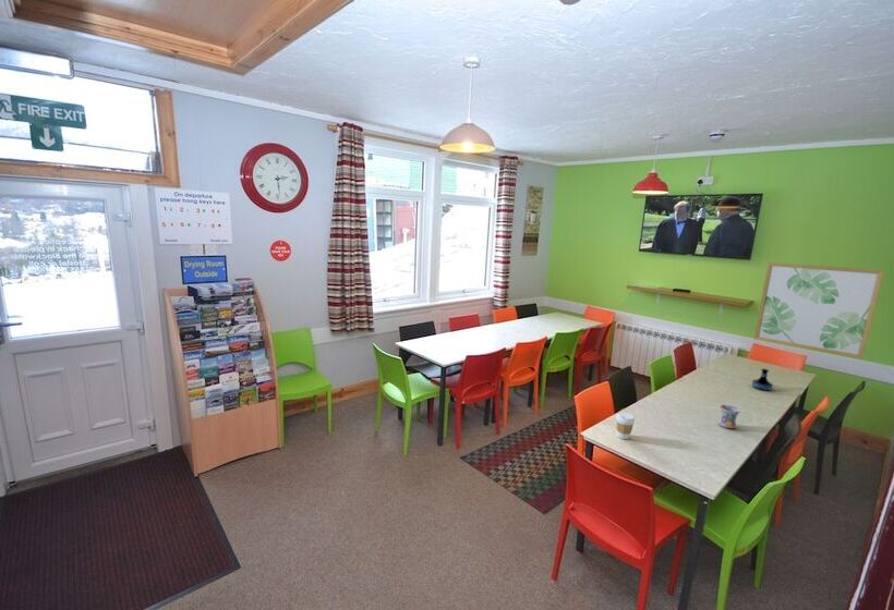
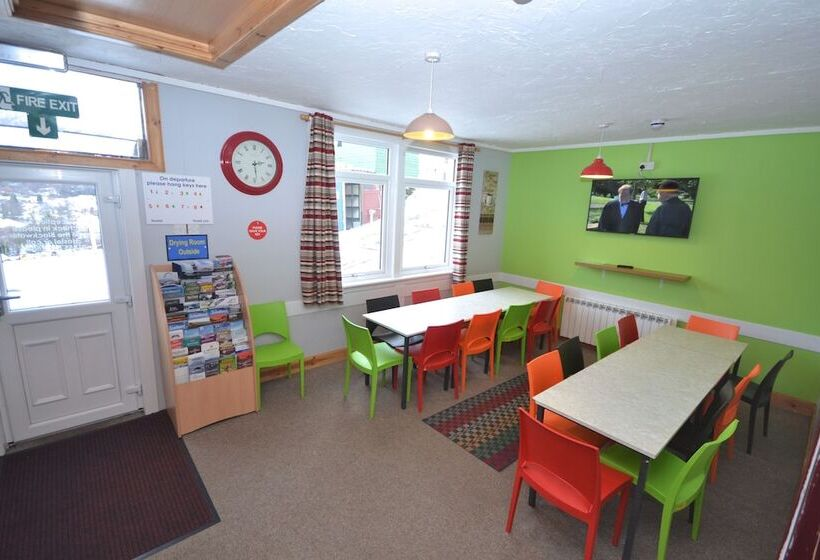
- wall art (812, 307)
- coffee cup (624, 425)
- mug (728, 416)
- tequila bottle (763, 378)
